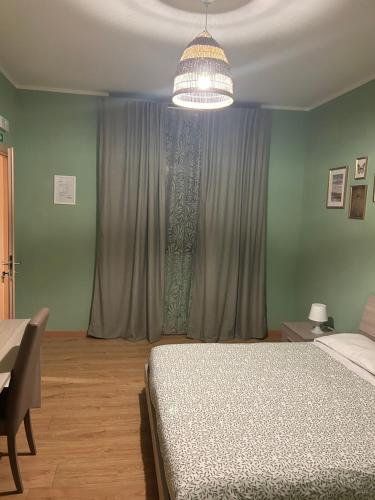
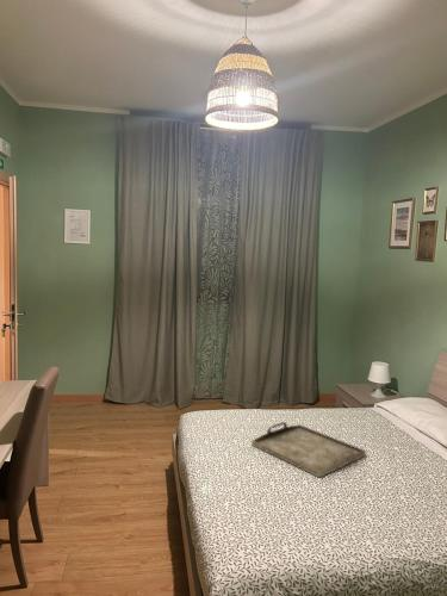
+ serving tray (308, 443)
